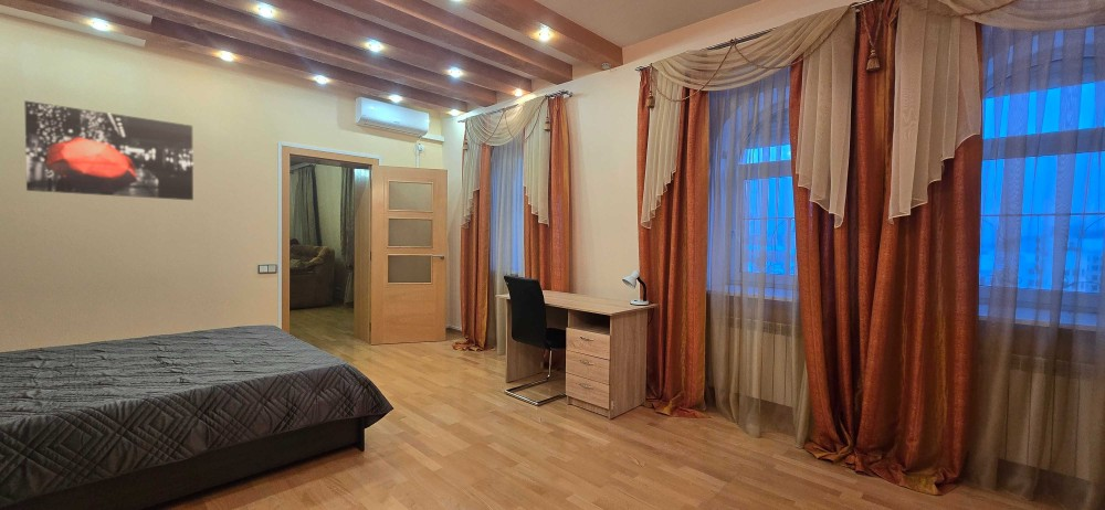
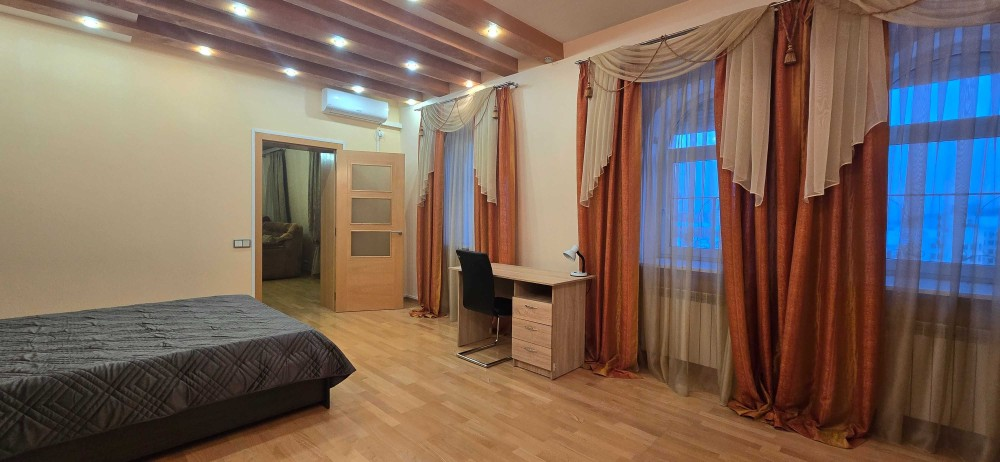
- wall art (116, 155)
